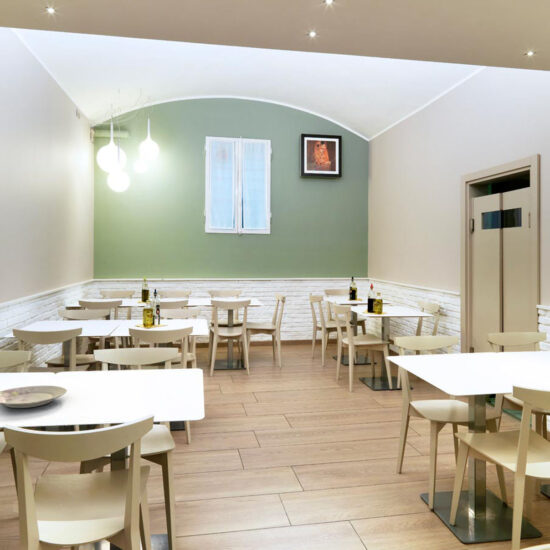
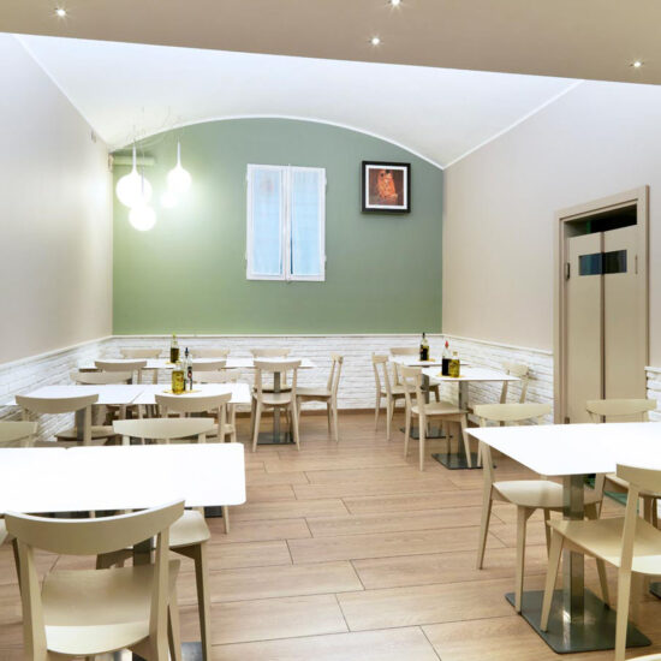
- plate (29, 397)
